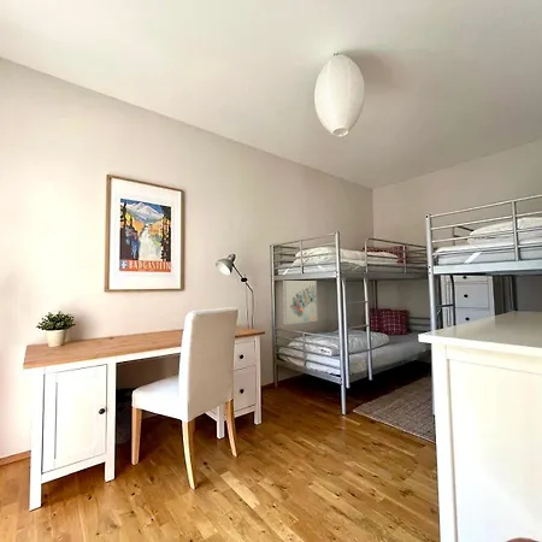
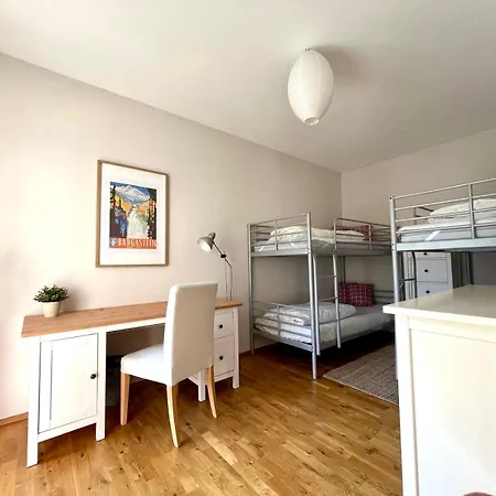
- wall art (300, 300)
